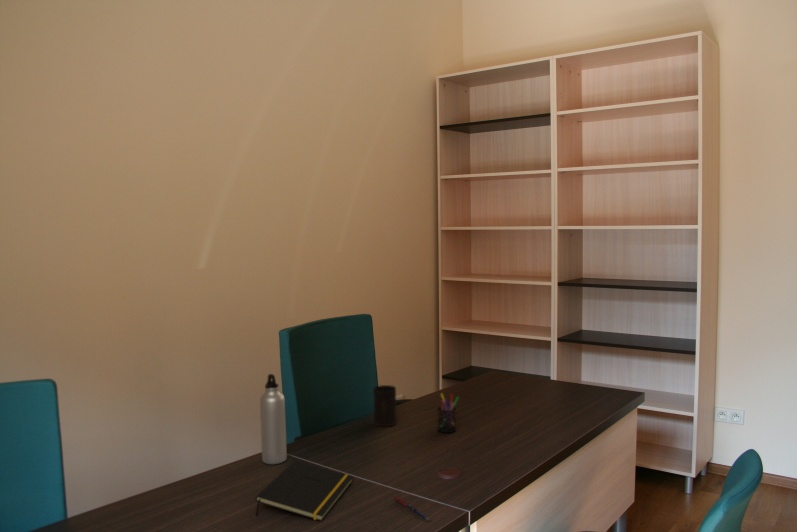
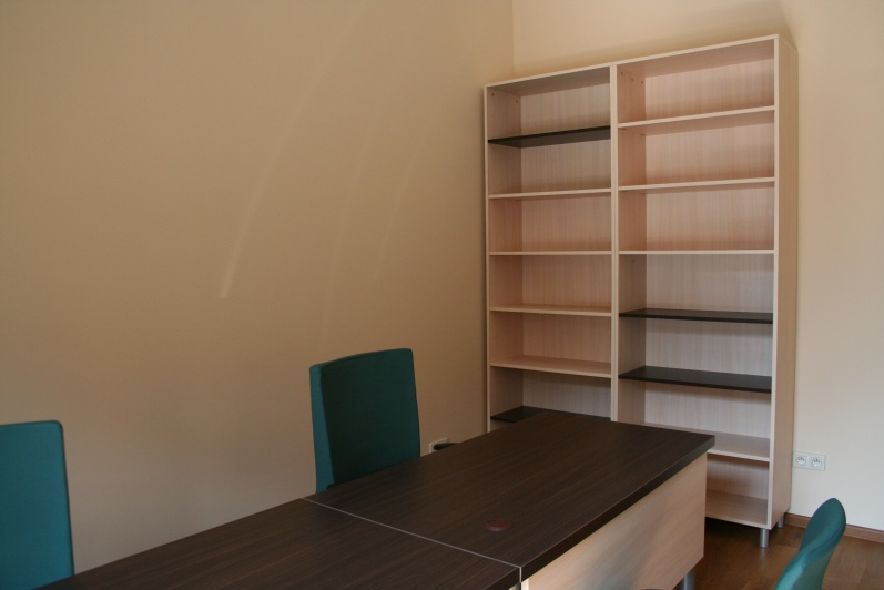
- pen holder (449, 411)
- cup (385, 405)
- water bottle (272, 417)
- notepad (307, 488)
- pen (411, 507)
